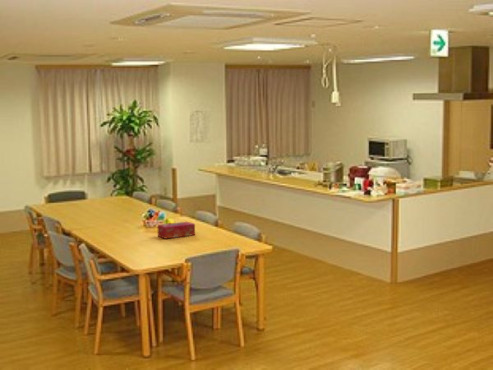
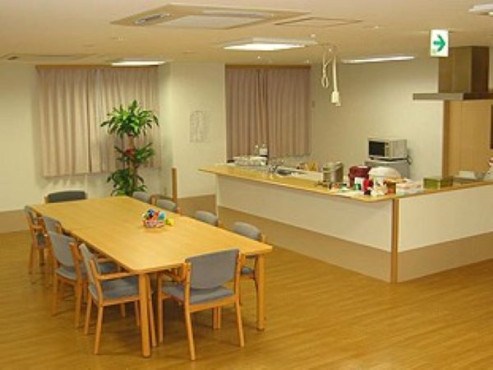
- tissue box (176, 229)
